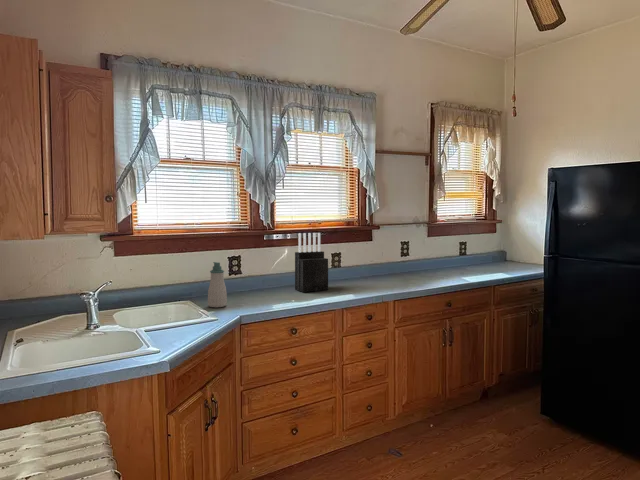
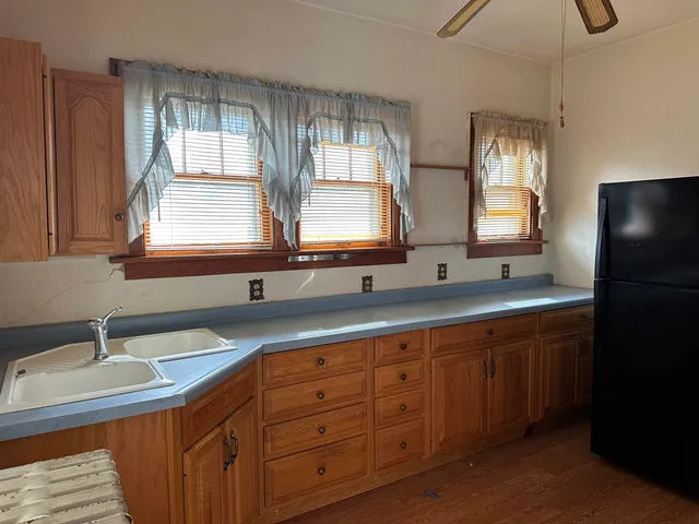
- knife block (312, 261)
- soap bottle (217, 284)
